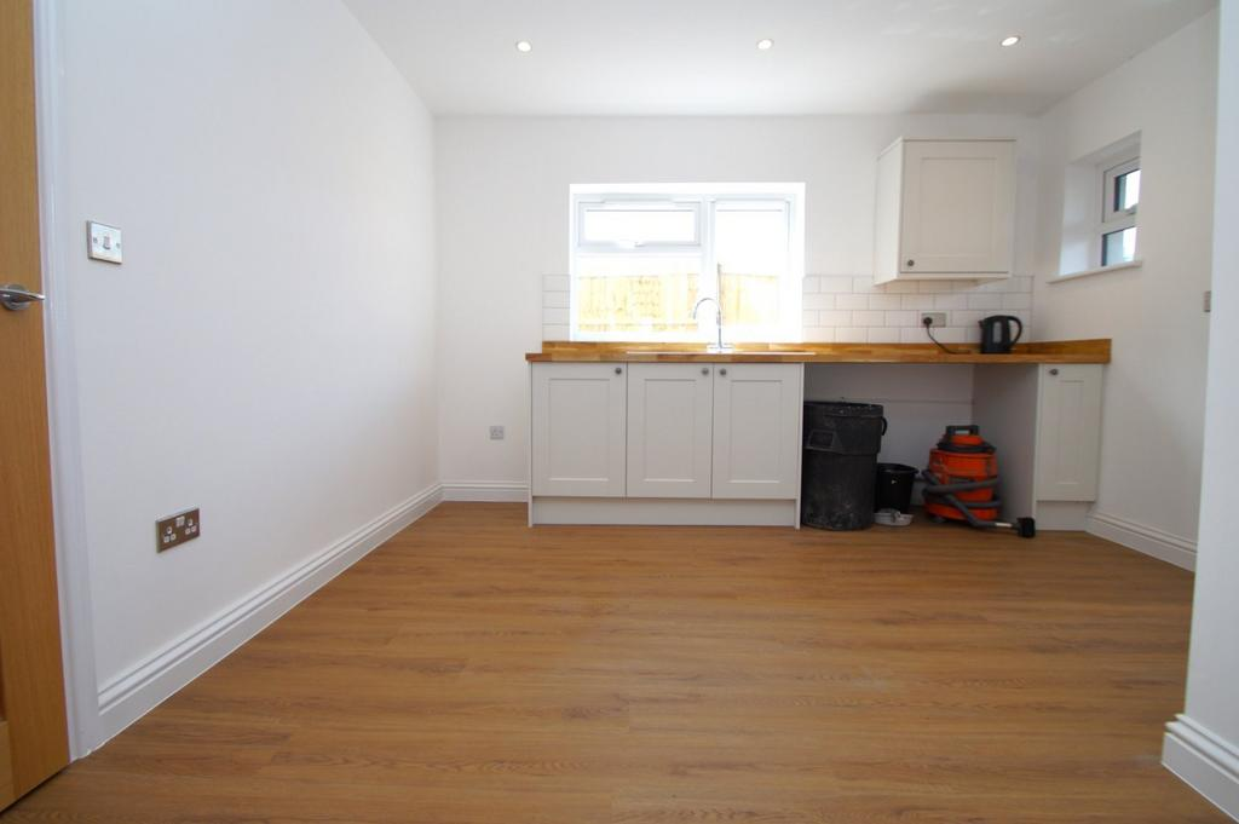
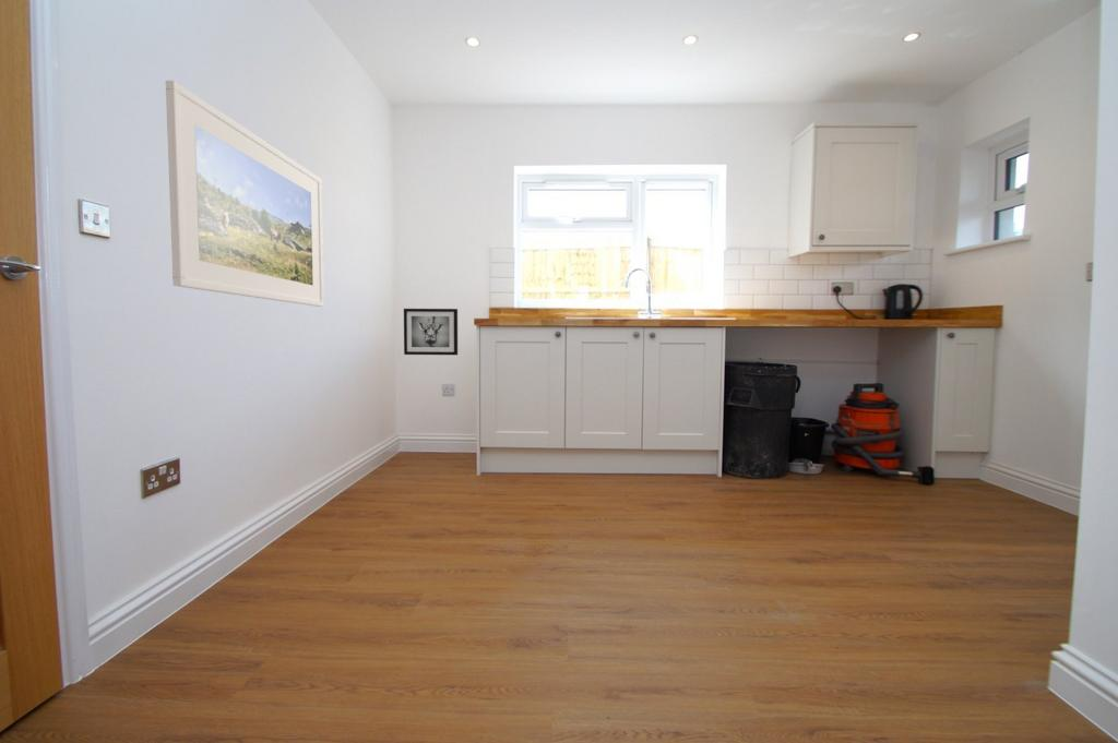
+ wall art (430, 332)
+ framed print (263, 220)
